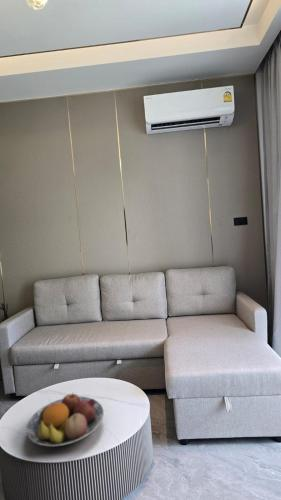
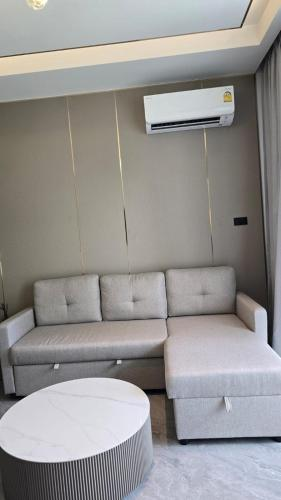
- fruit bowl (65, 415)
